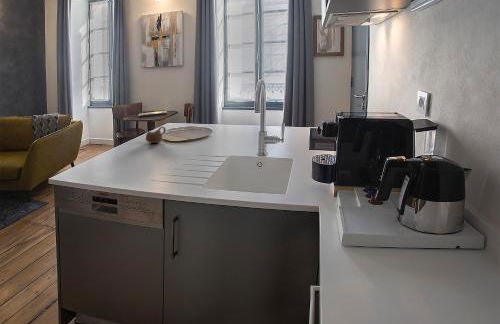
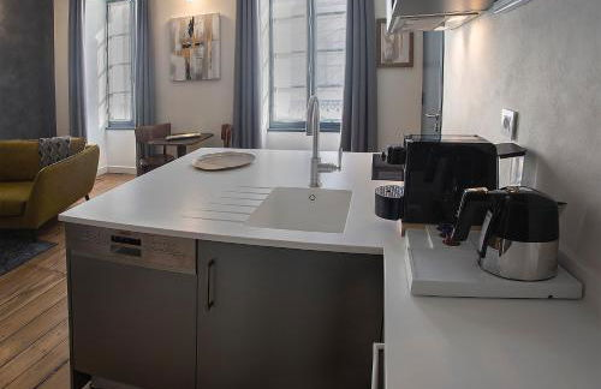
- cup (156, 134)
